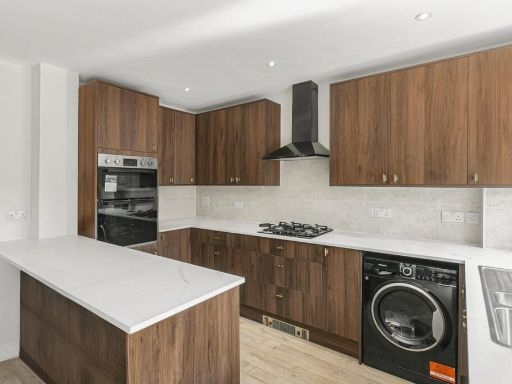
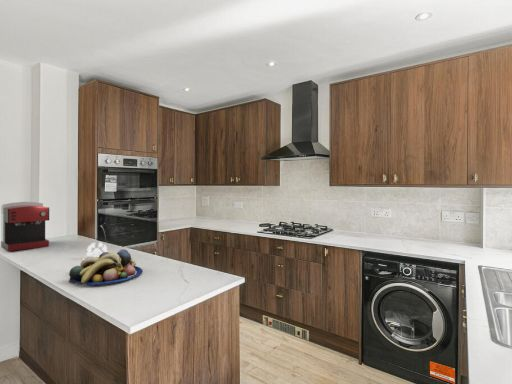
+ fruit bowl (108, 263)
+ coffee maker (26, 224)
+ flower (96, 251)
